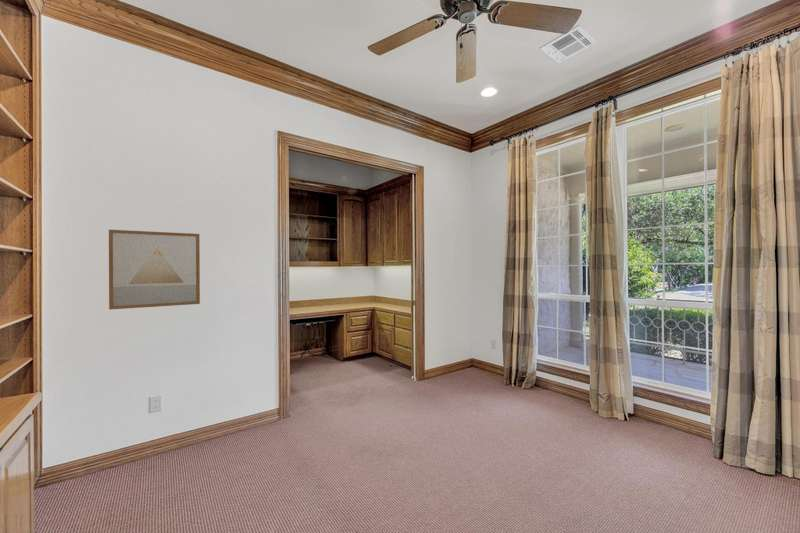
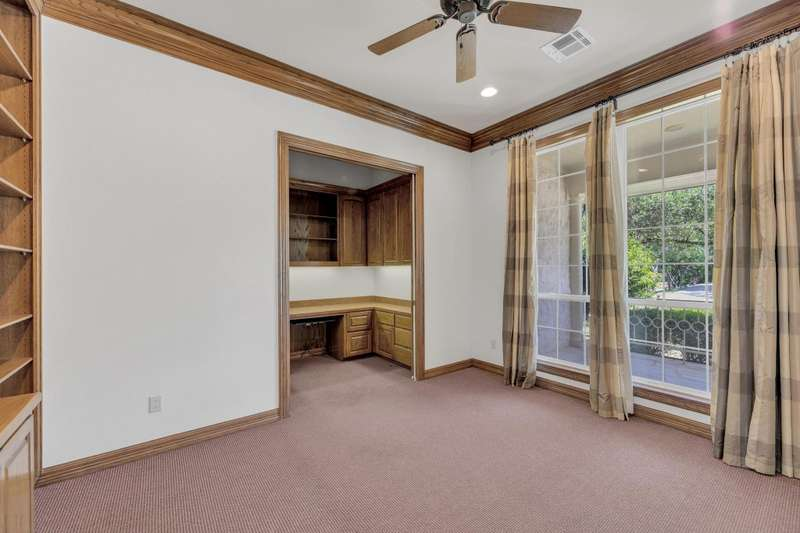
- wall art (157, 269)
